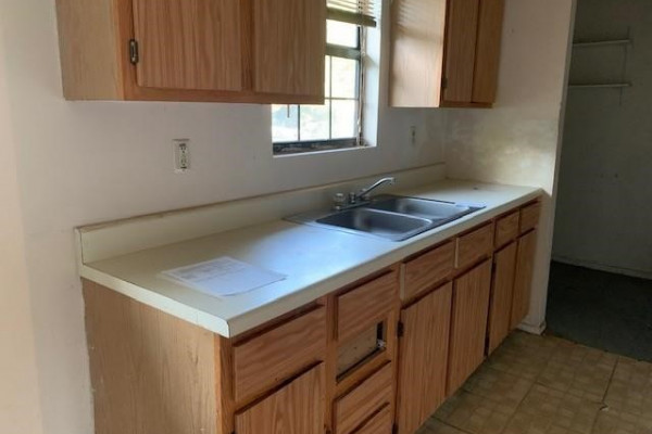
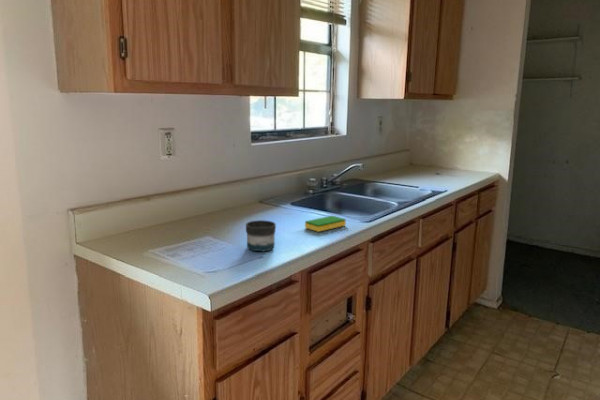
+ dish sponge (325, 223)
+ mug (258, 235)
